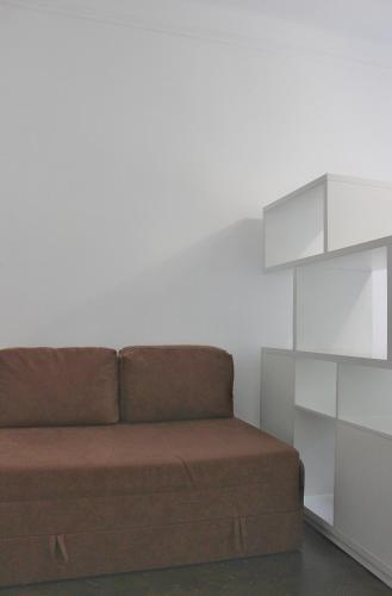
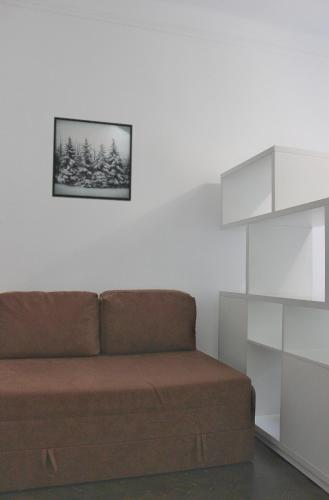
+ wall art (93, 160)
